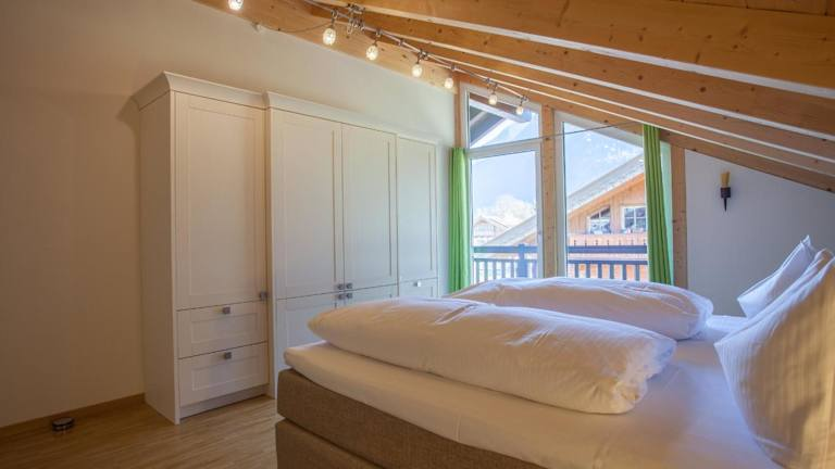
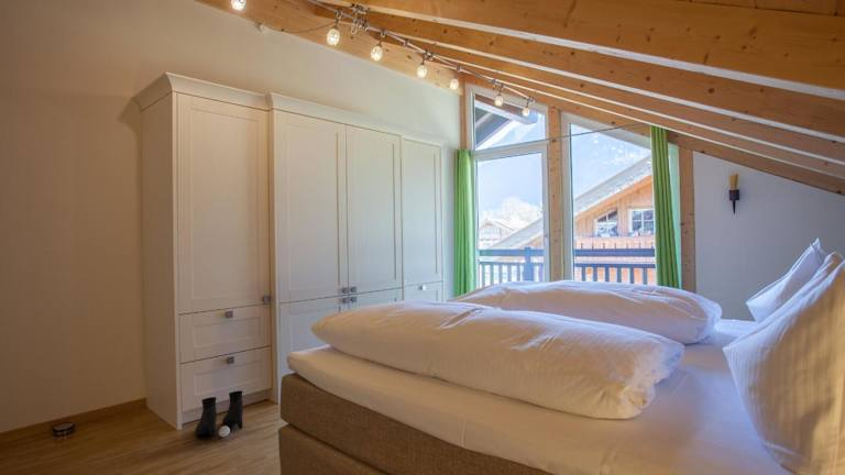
+ boots (216, 410)
